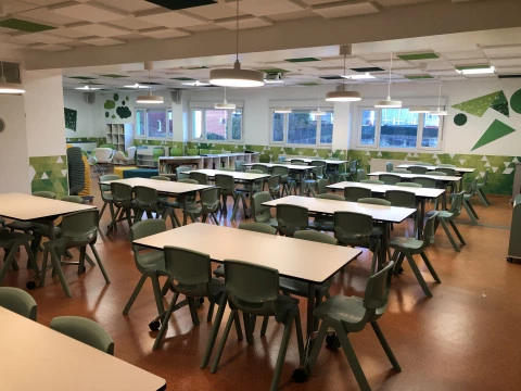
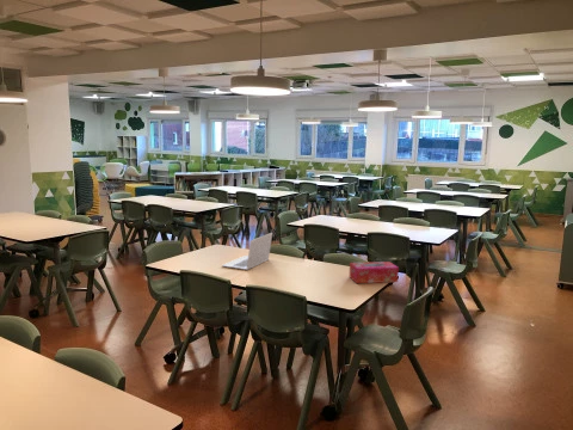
+ laptop (249, 248)
+ tissue box (372, 271)
